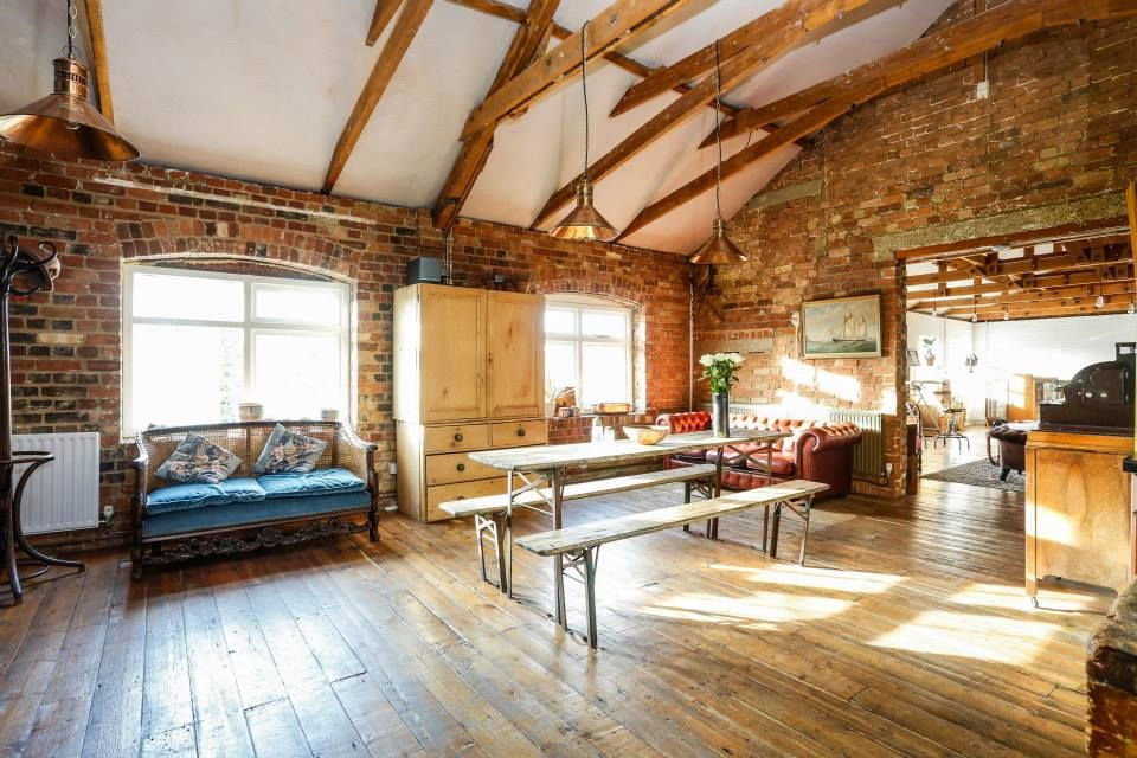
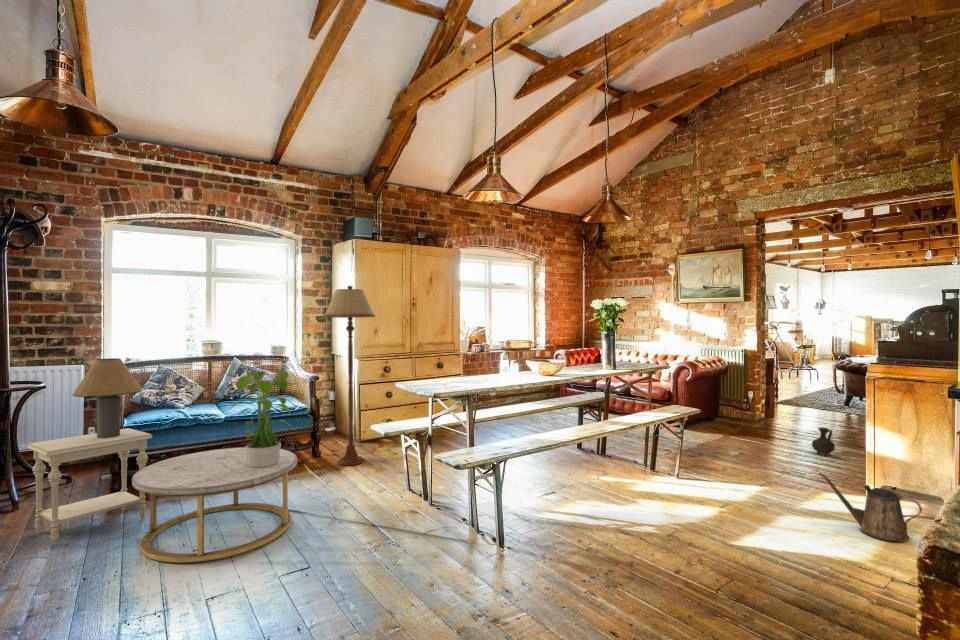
+ side table (96, 497)
+ ceramic jug (823, 441)
+ table lamp (108, 397)
+ watering can (867, 505)
+ potted plant (262, 416)
+ floor lamp (350, 373)
+ coffee table (220, 493)
